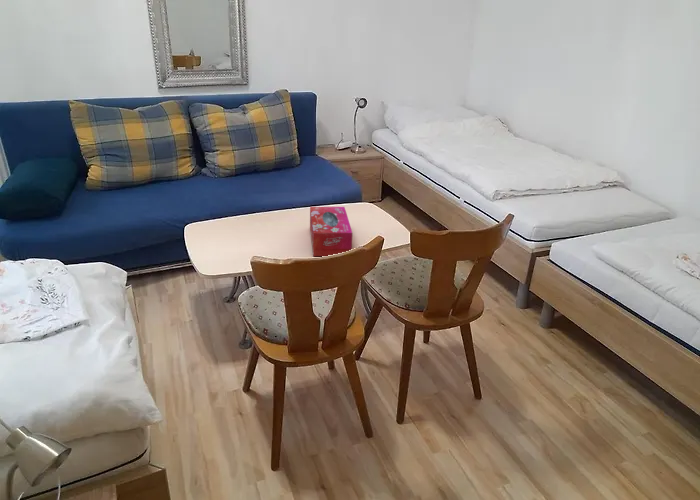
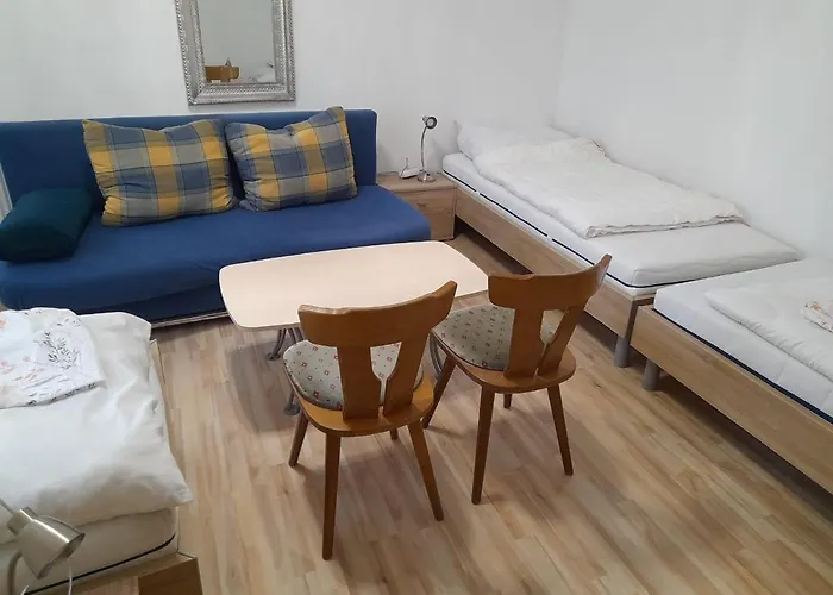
- tissue box (329, 230)
